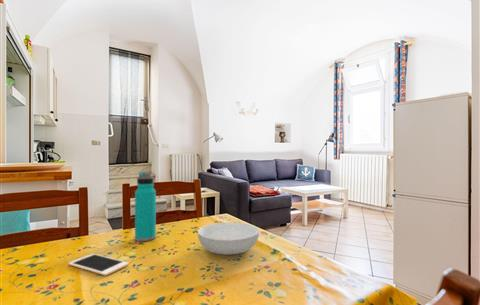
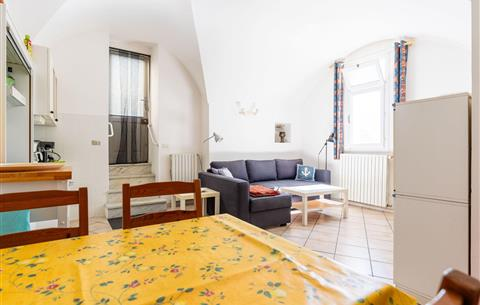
- cell phone (98, 263)
- serving bowl (228, 239)
- water bottle (145, 205)
